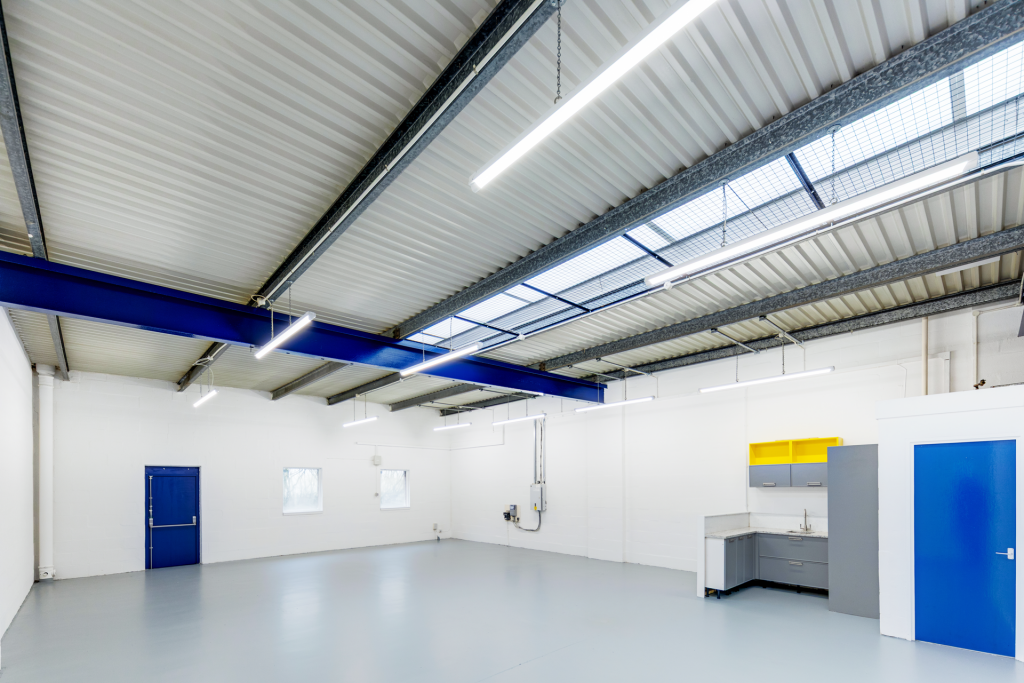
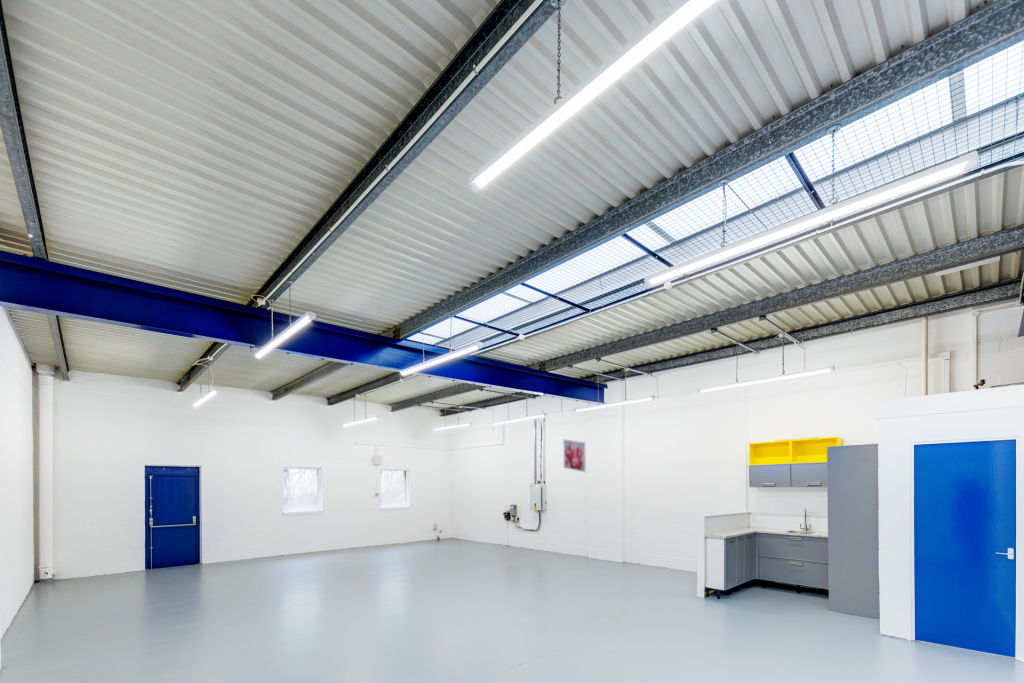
+ wall art (574, 455)
